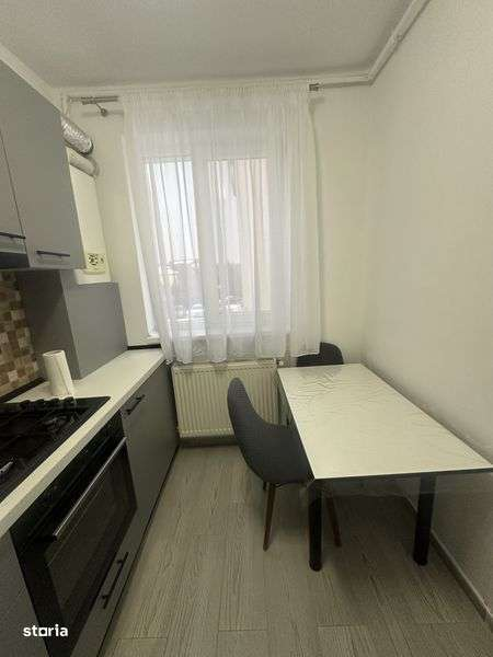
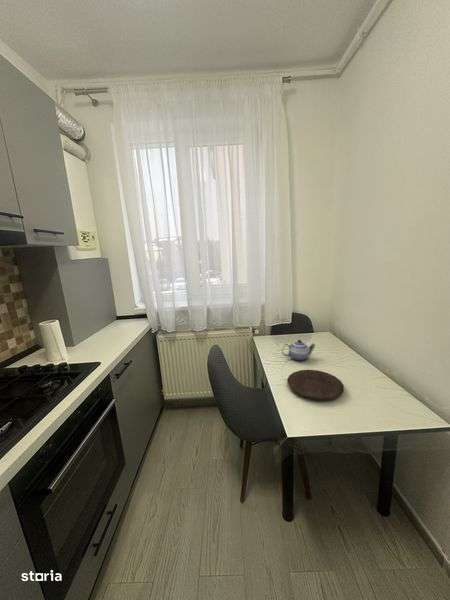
+ plate (314, 384)
+ teapot (298, 349)
